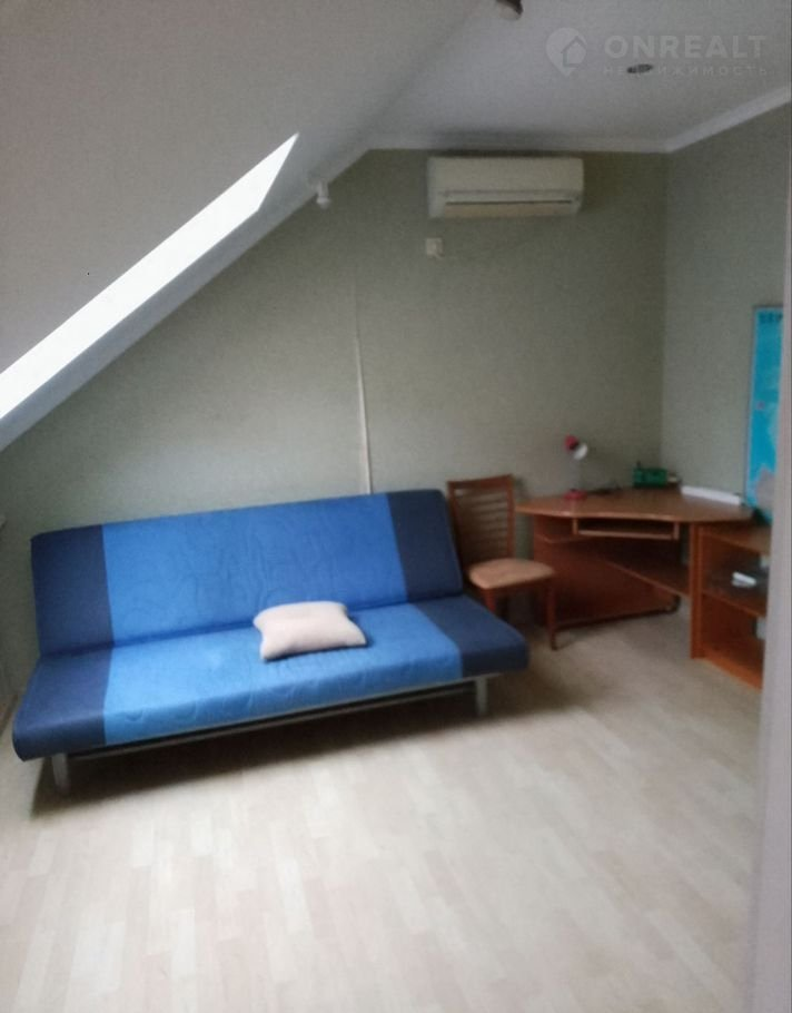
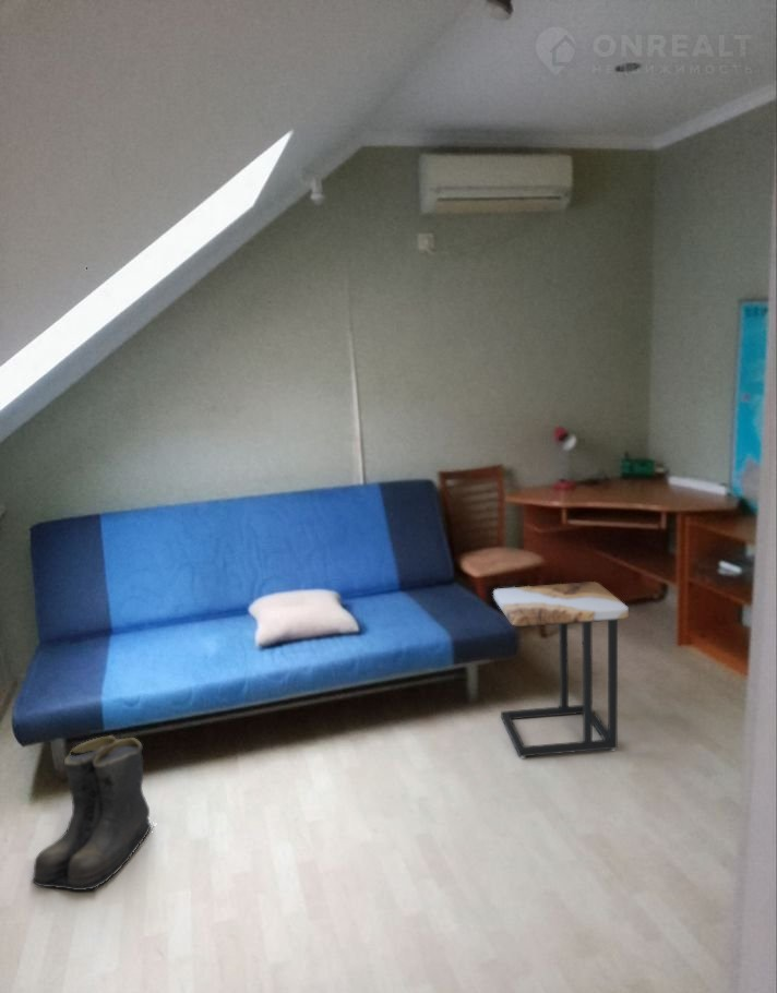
+ boots (91, 807)
+ side table (560, 667)
